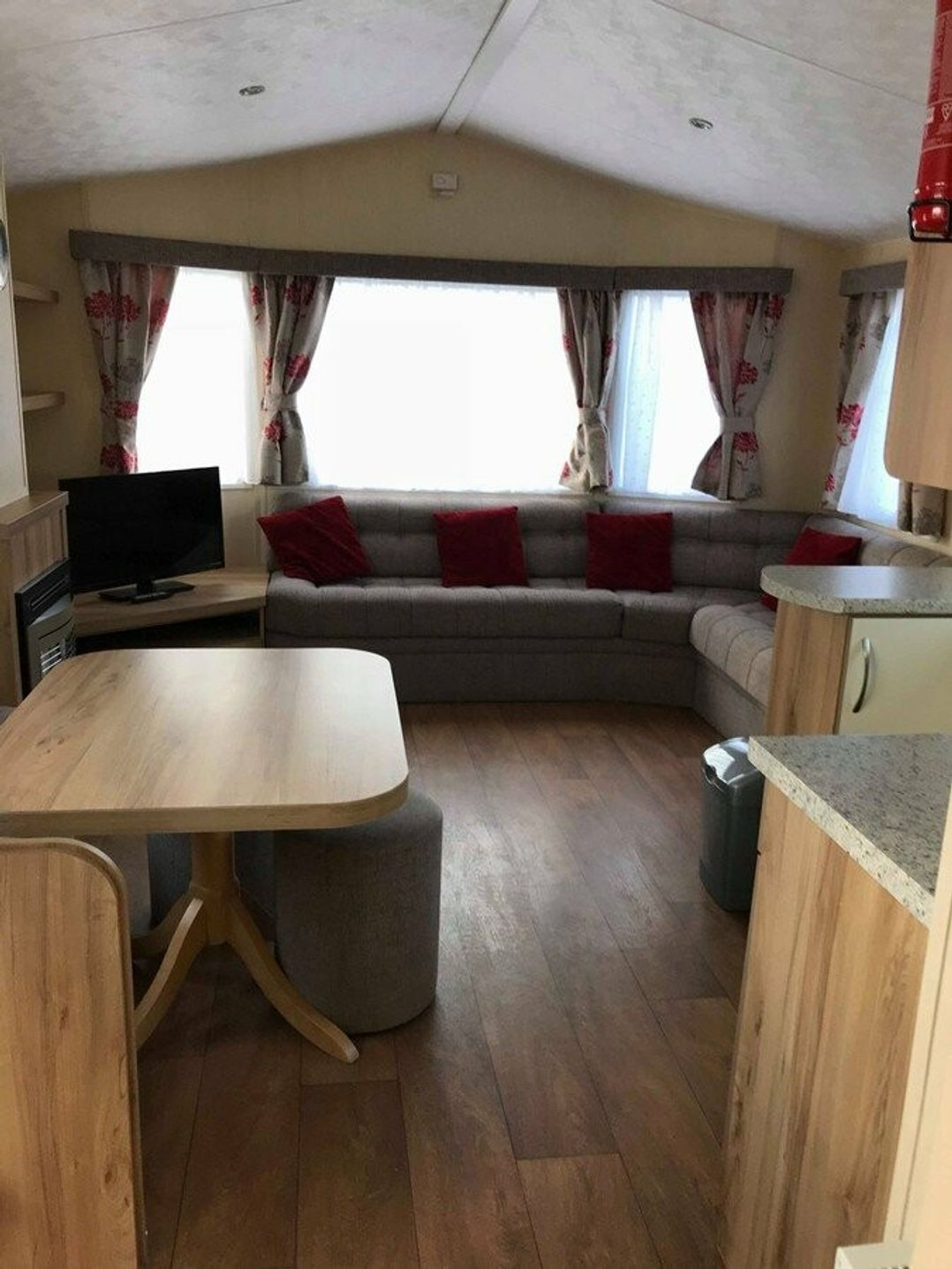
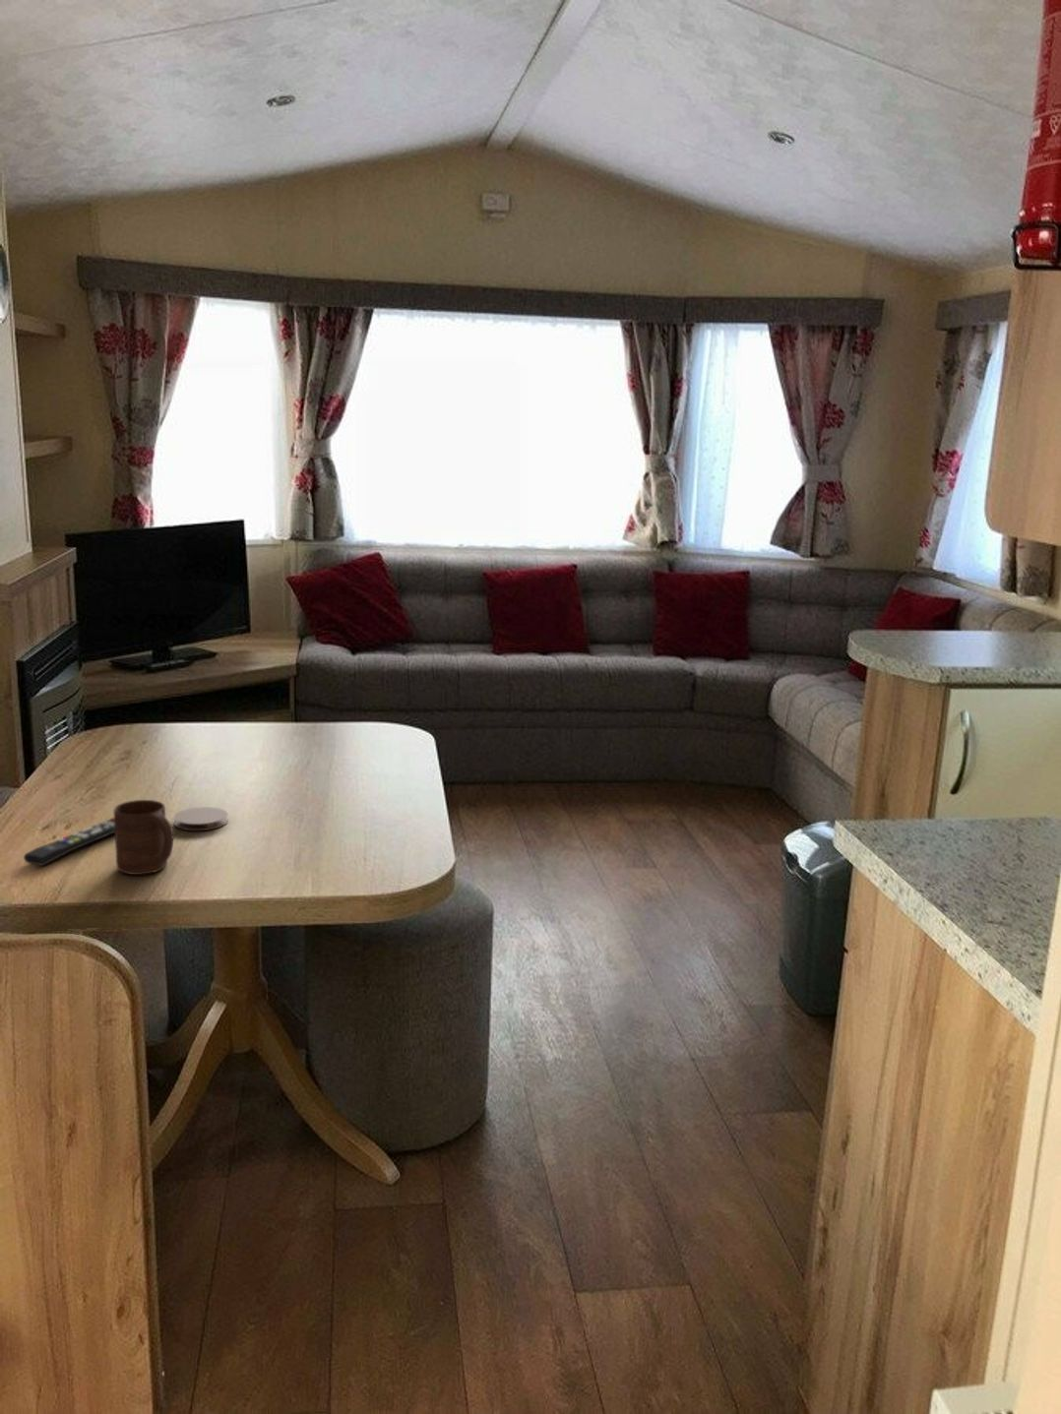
+ coaster (201, 819)
+ remote control (80, 839)
+ cup (147, 838)
